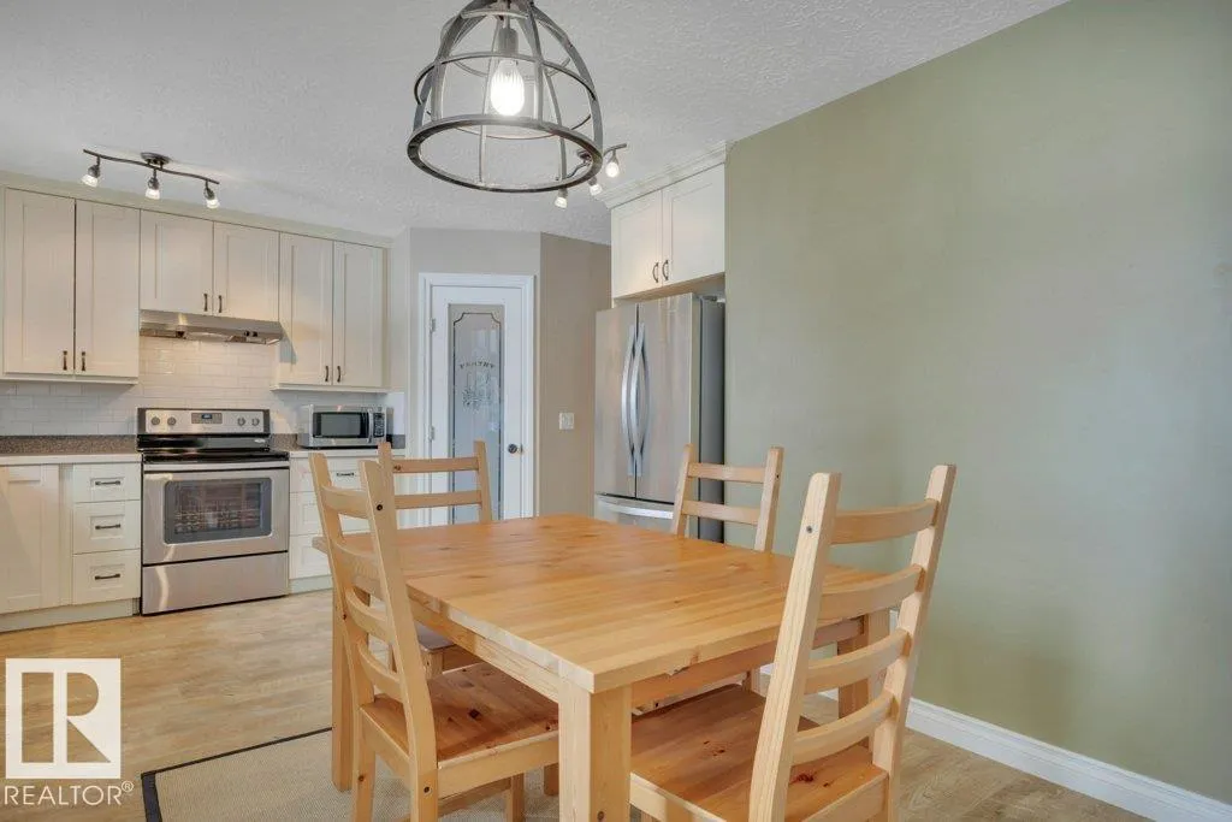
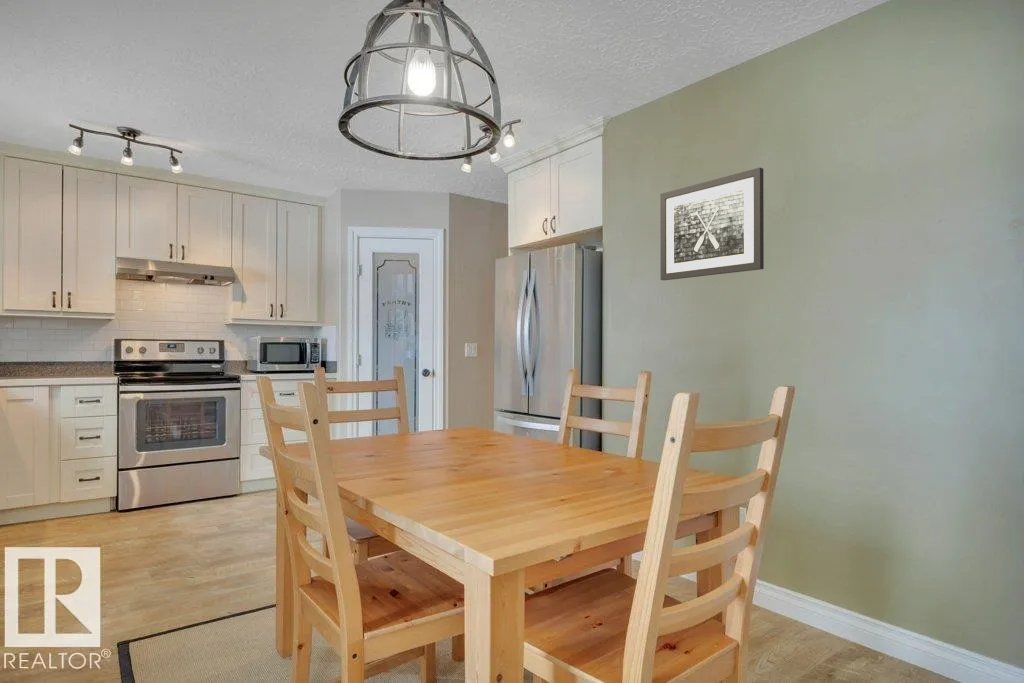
+ wall art (708, 228)
